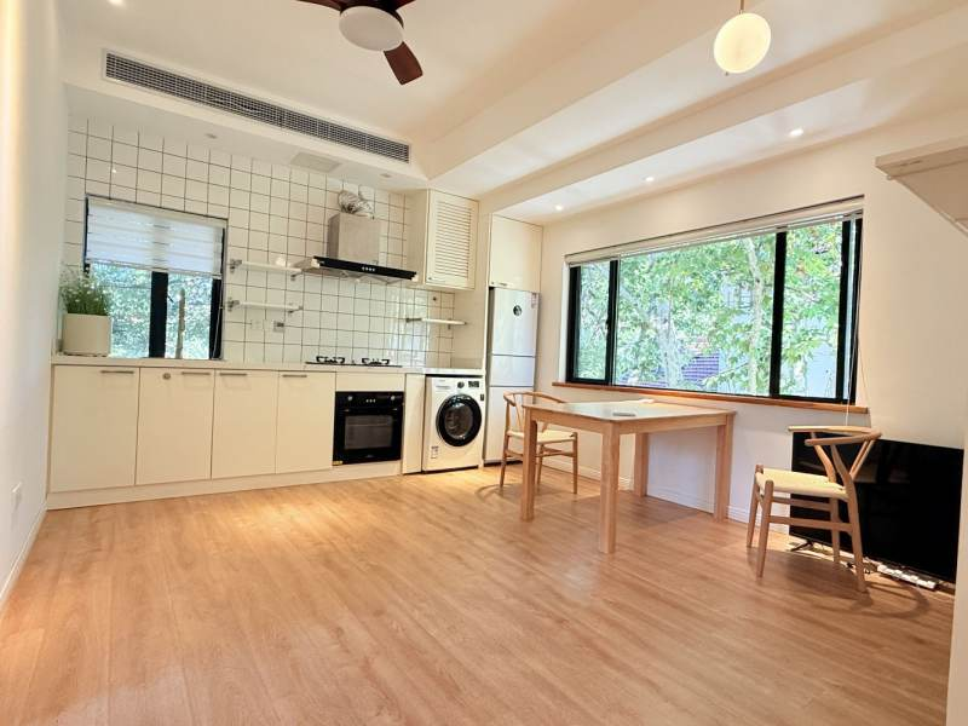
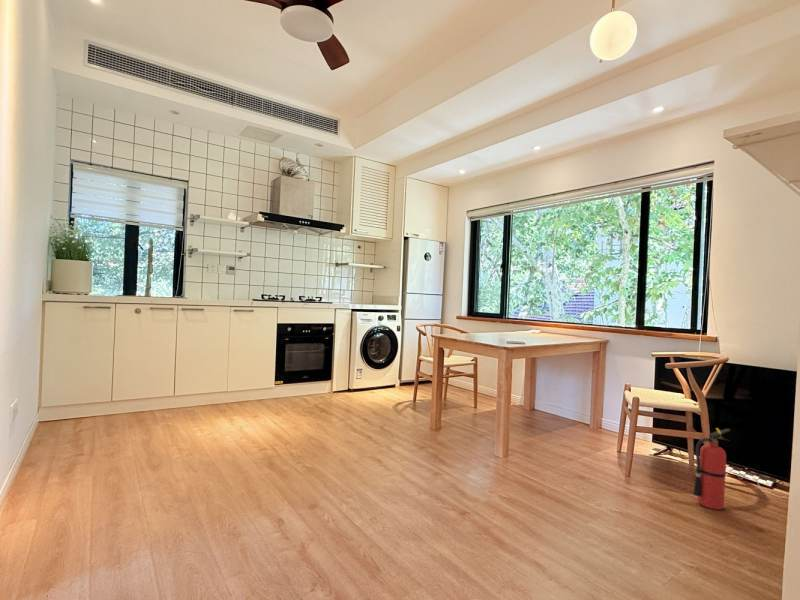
+ fire extinguisher (711, 466)
